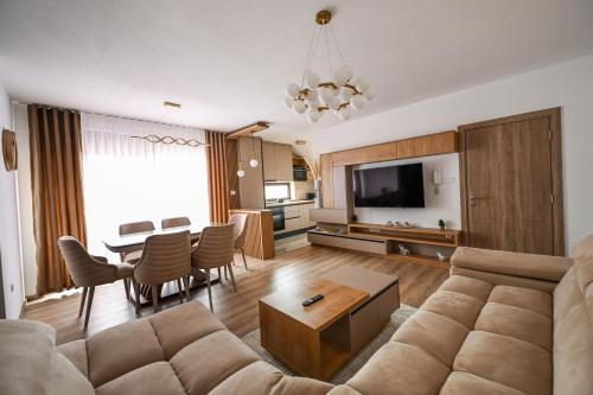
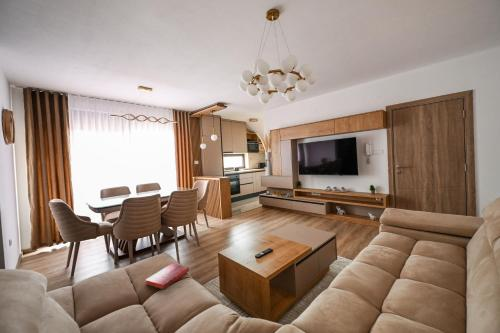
+ hardback book (168, 275)
